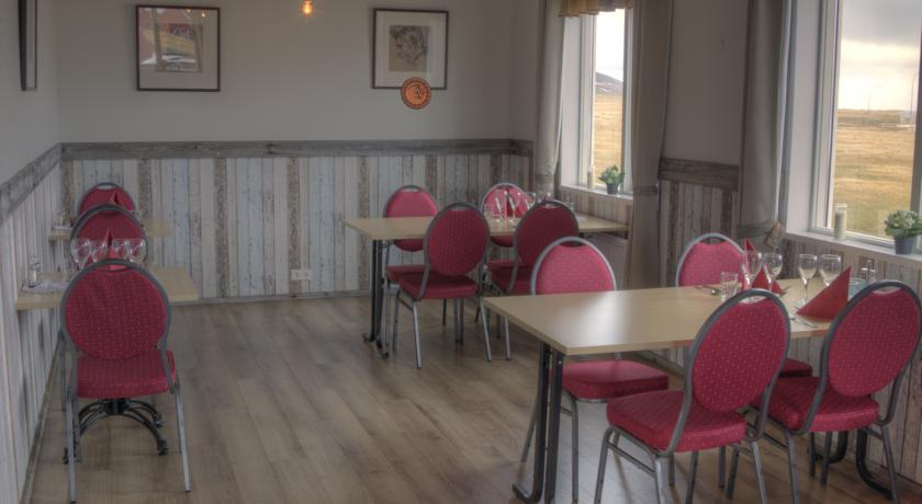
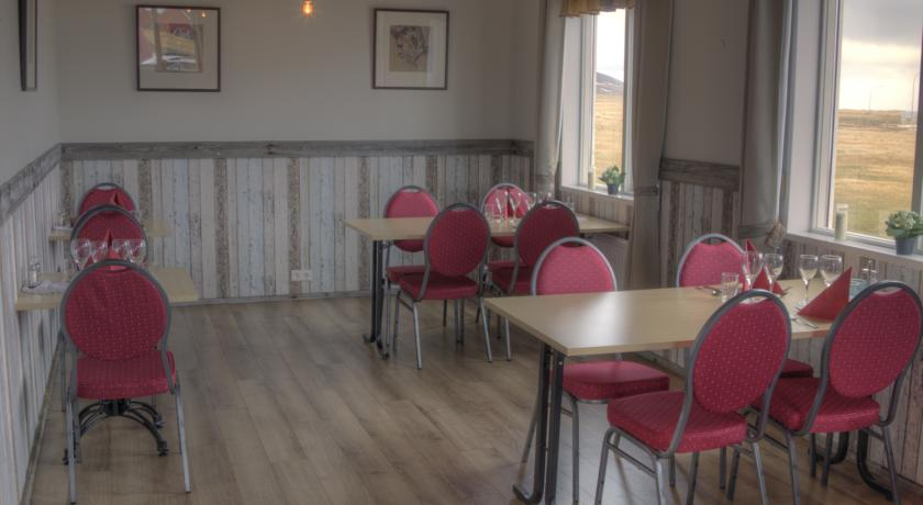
- decorative plate (416, 93)
